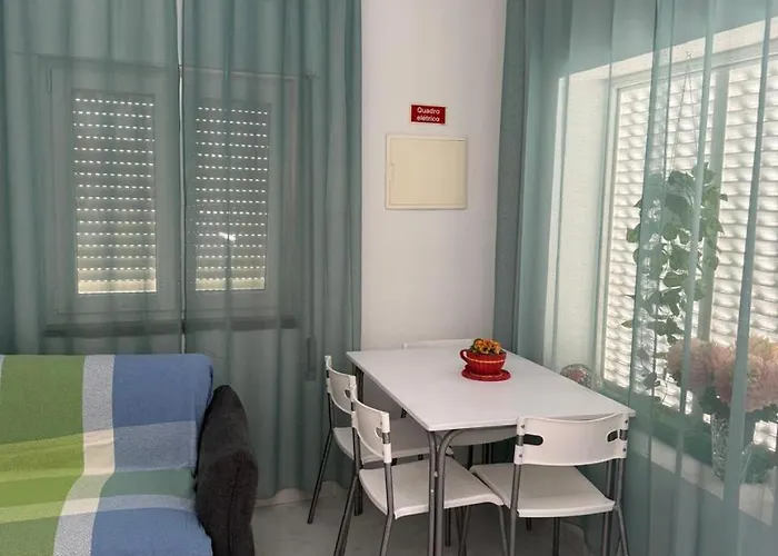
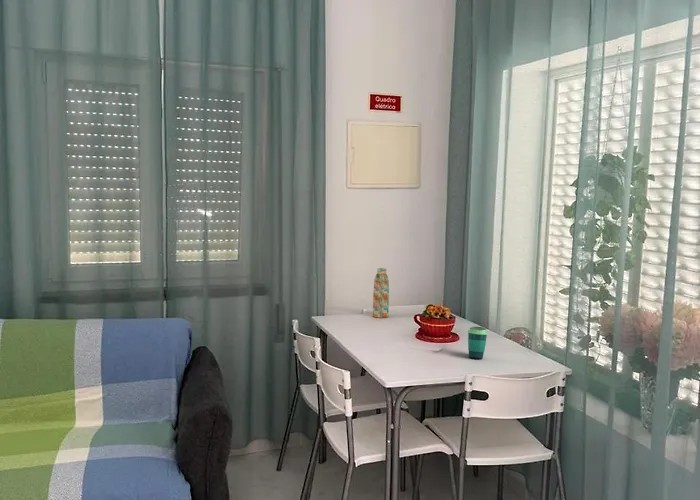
+ cup (477, 342)
+ water bottle (381, 292)
